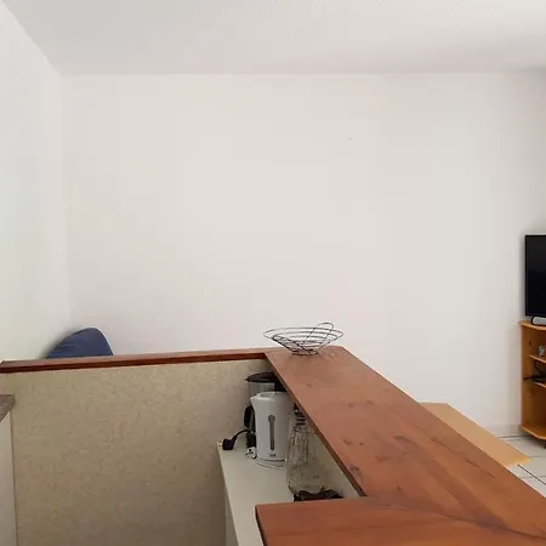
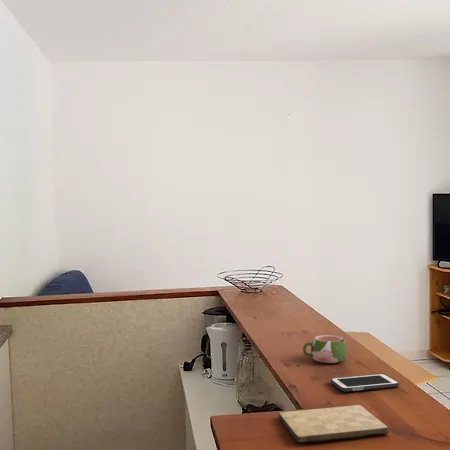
+ cell phone (364, 382)
+ cutting board (331, 422)
+ mug (324, 349)
